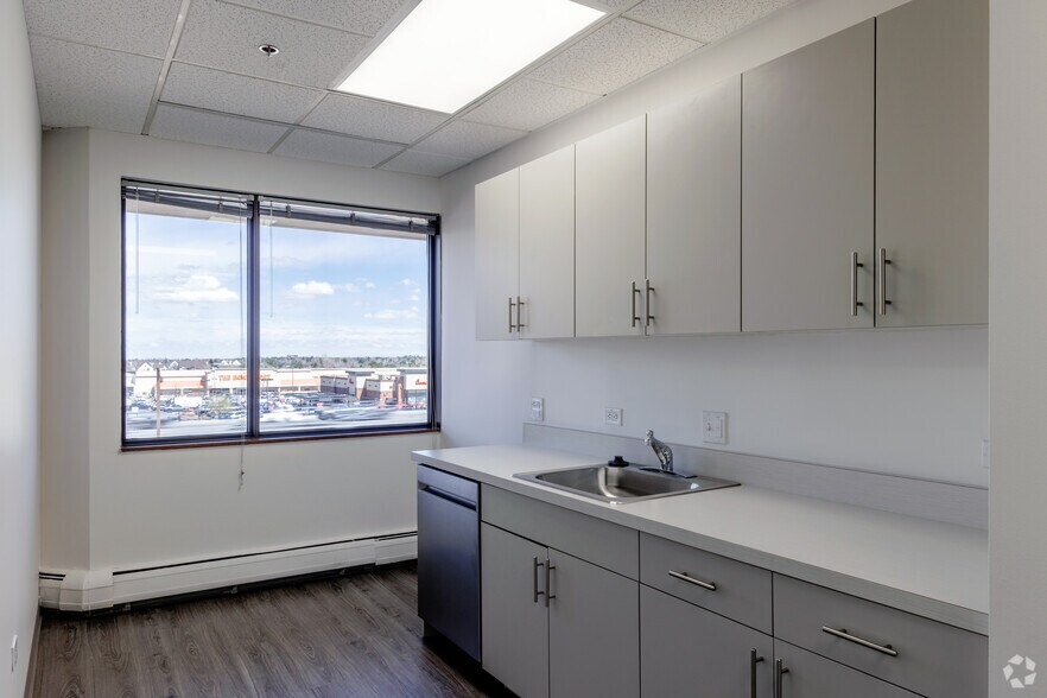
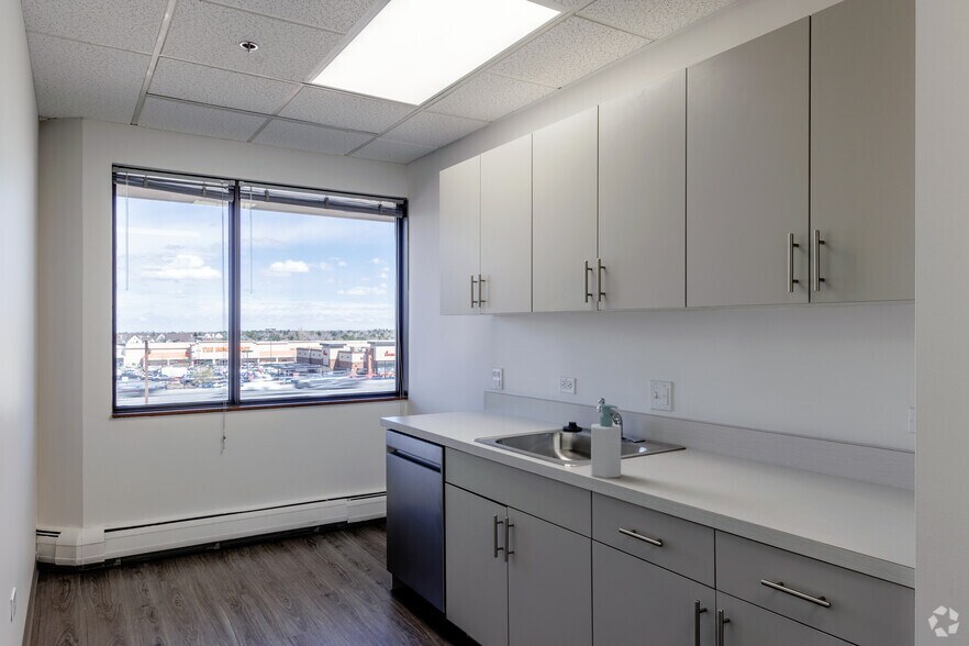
+ soap bottle (605, 439)
